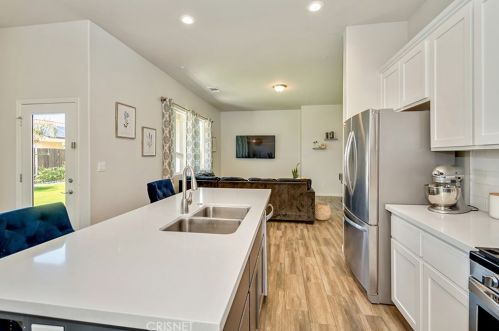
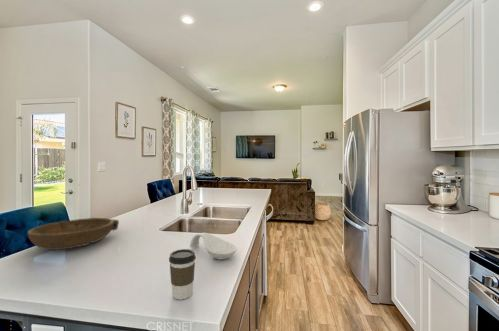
+ bowl (74, 233)
+ coffee cup (182, 273)
+ spoon rest (211, 244)
